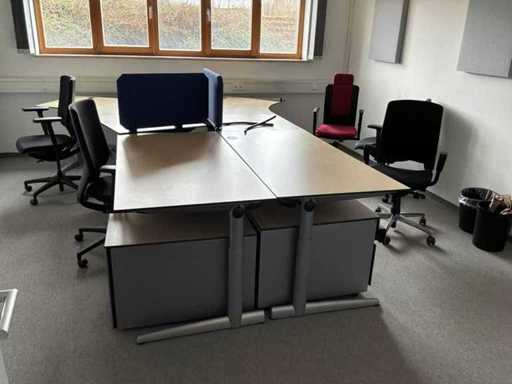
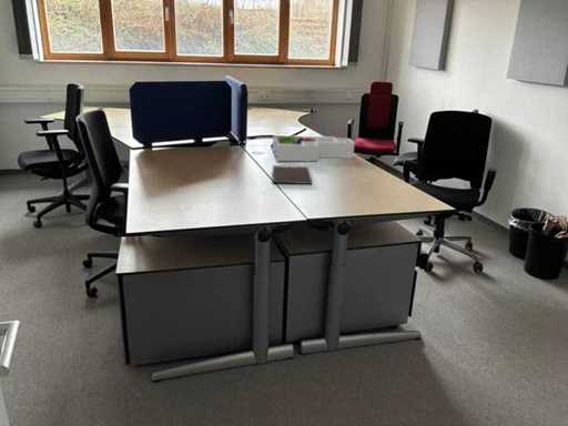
+ desk organizer (313, 148)
+ notebook (291, 174)
